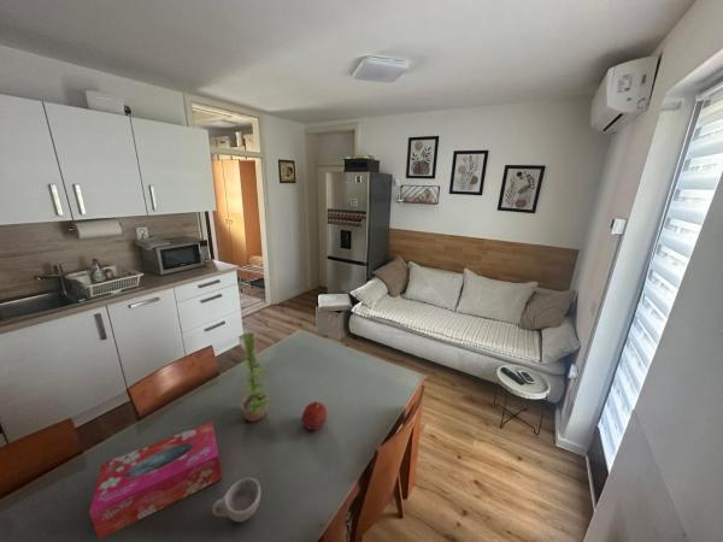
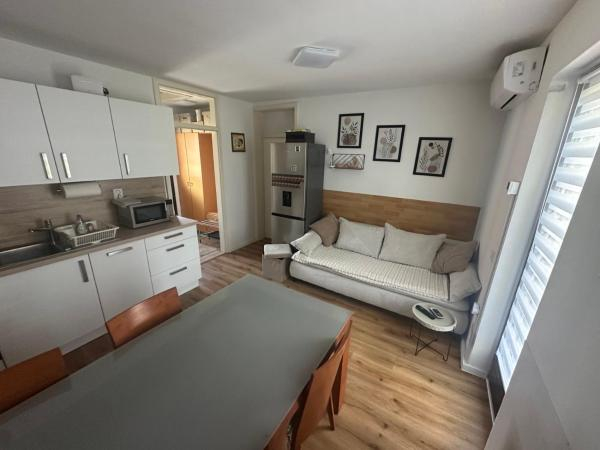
- tissue box (164, 471)
- fruit (315, 414)
- cup (237, 506)
- plant (252, 375)
